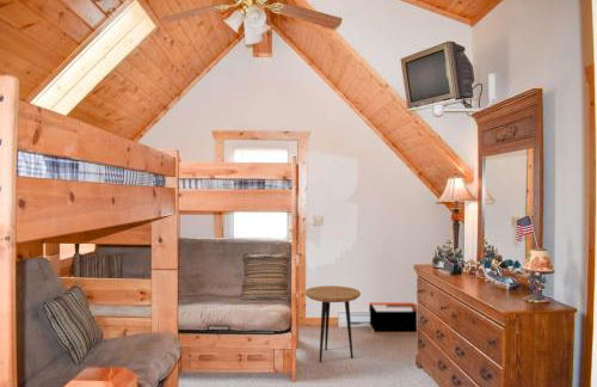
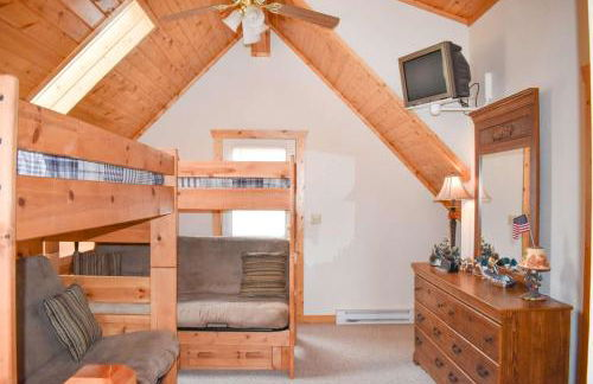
- side table (327, 324)
- storage bin (399, 318)
